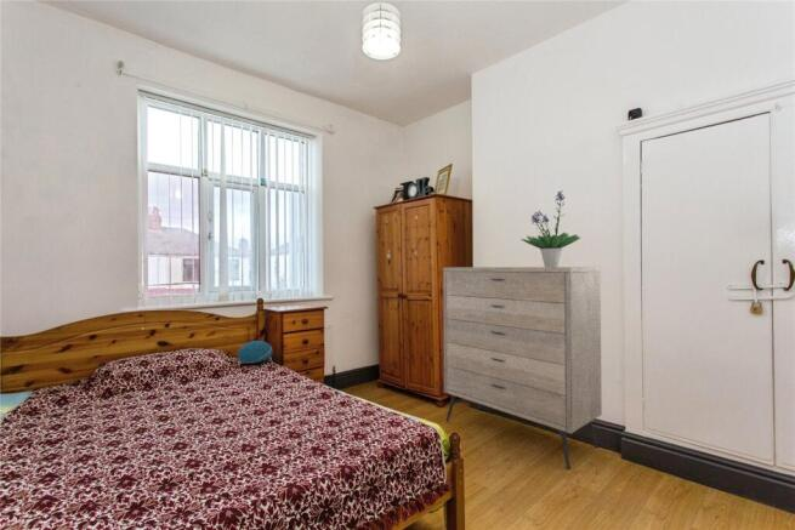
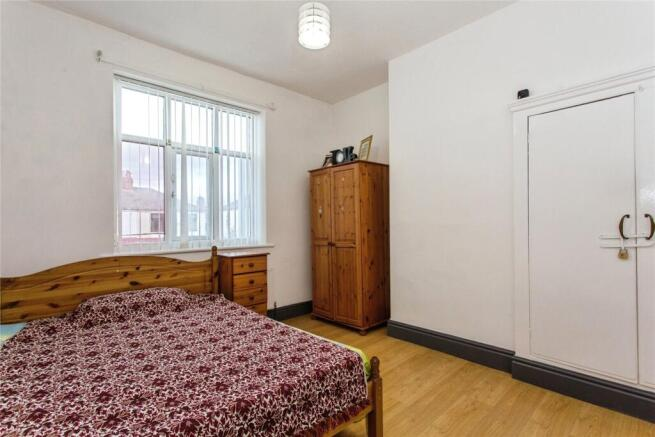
- cushion (255, 351)
- potted plant (549, 229)
- dresser (515, 349)
